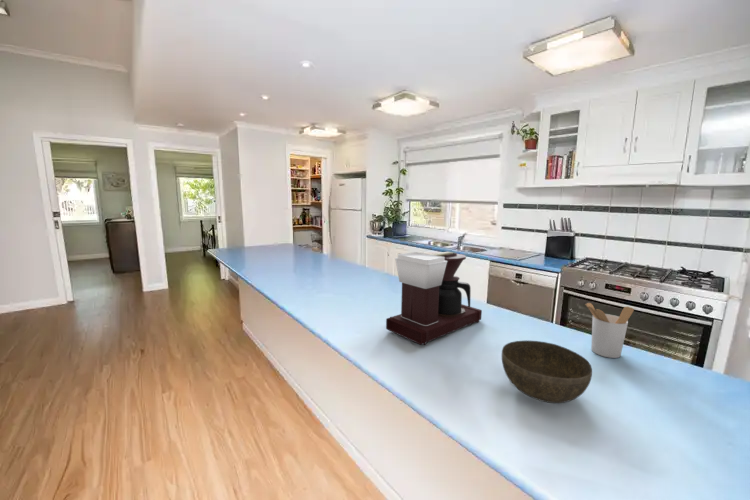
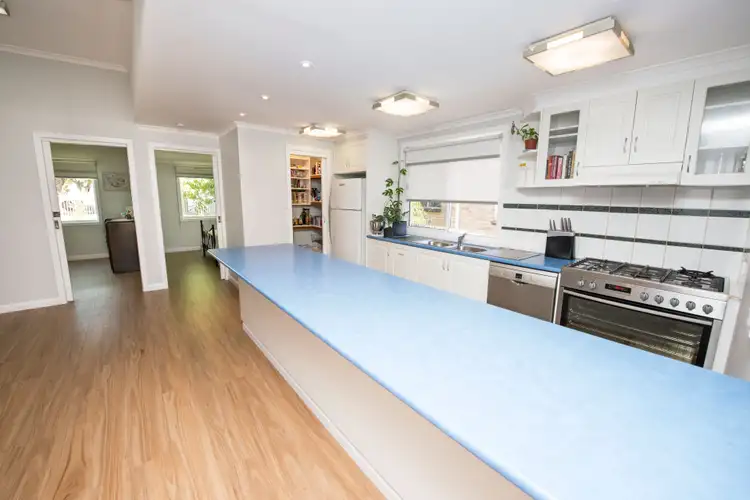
- bowl (543, 373)
- utensil holder (603, 328)
- coffee maker (436, 290)
